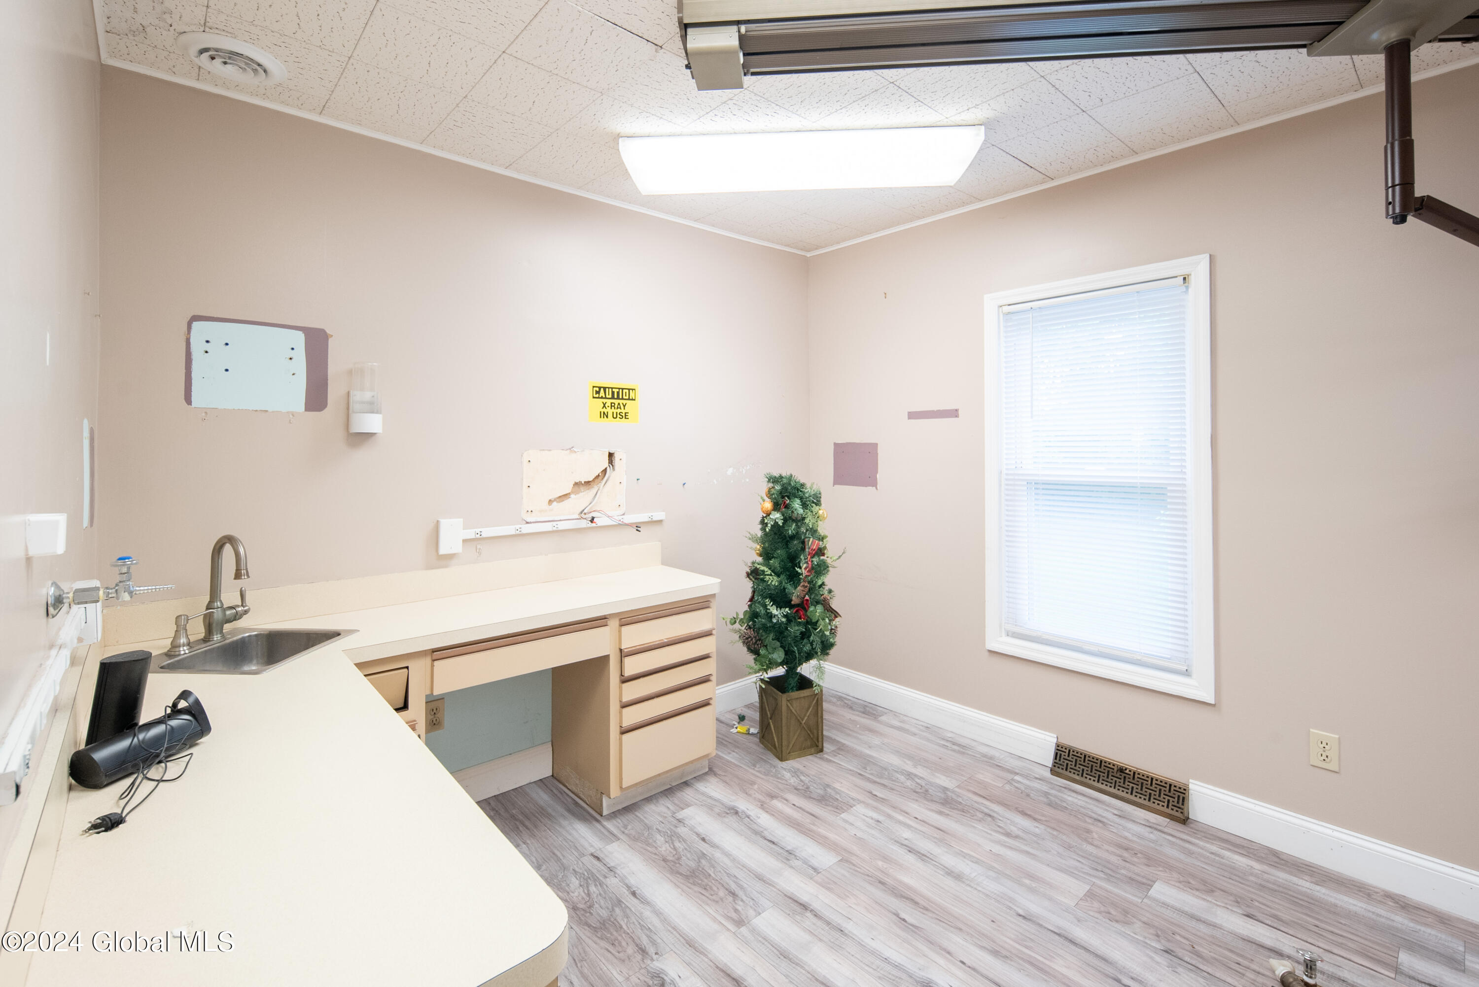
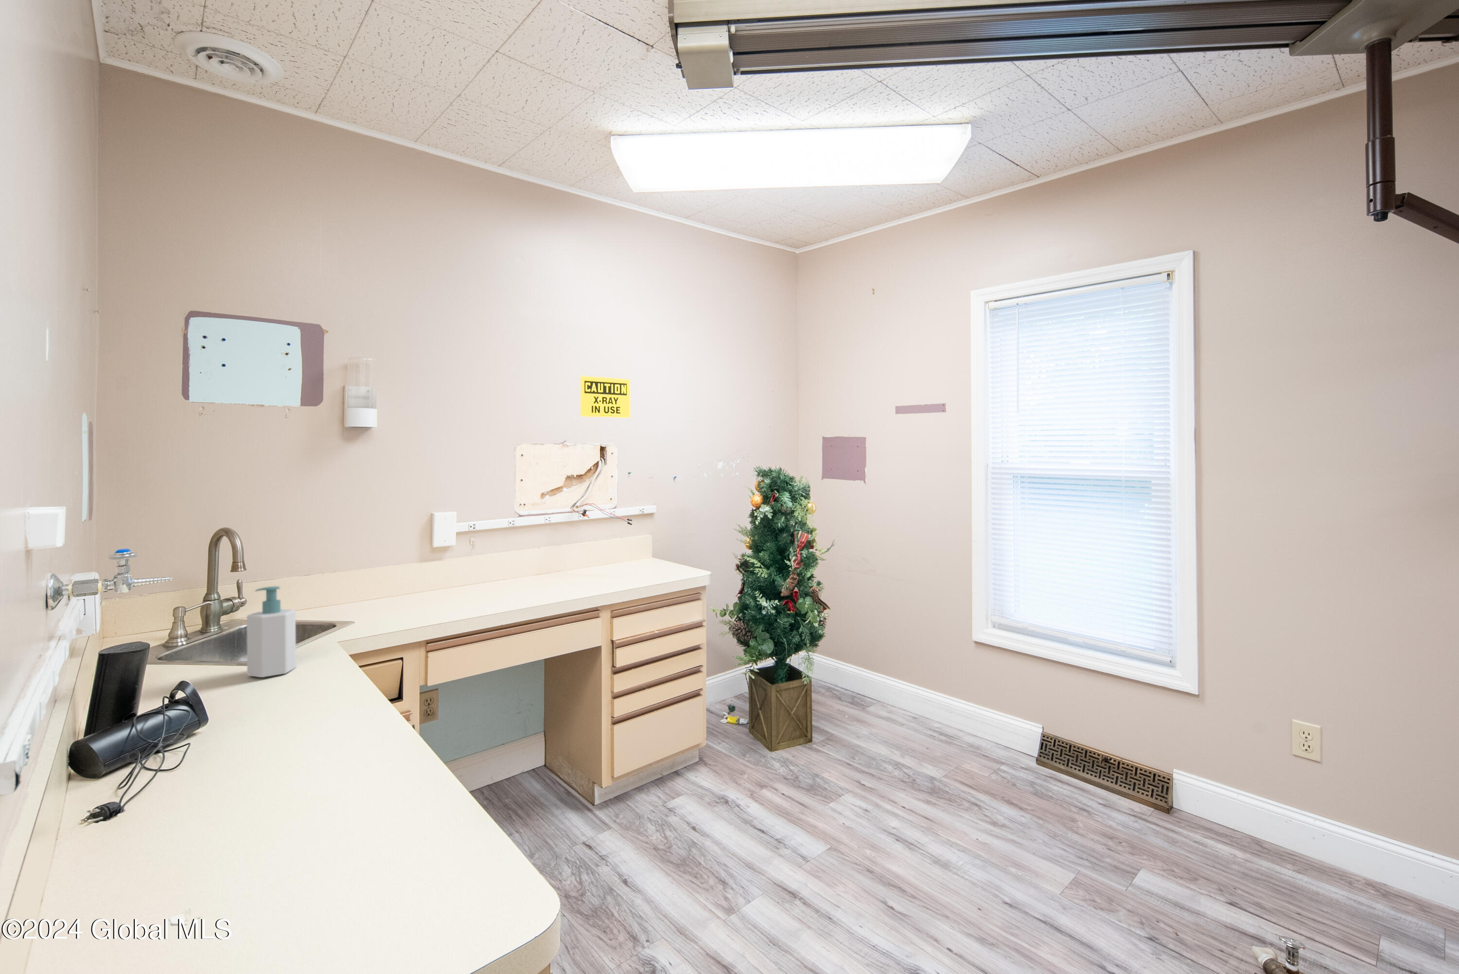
+ soap bottle (272, 629)
